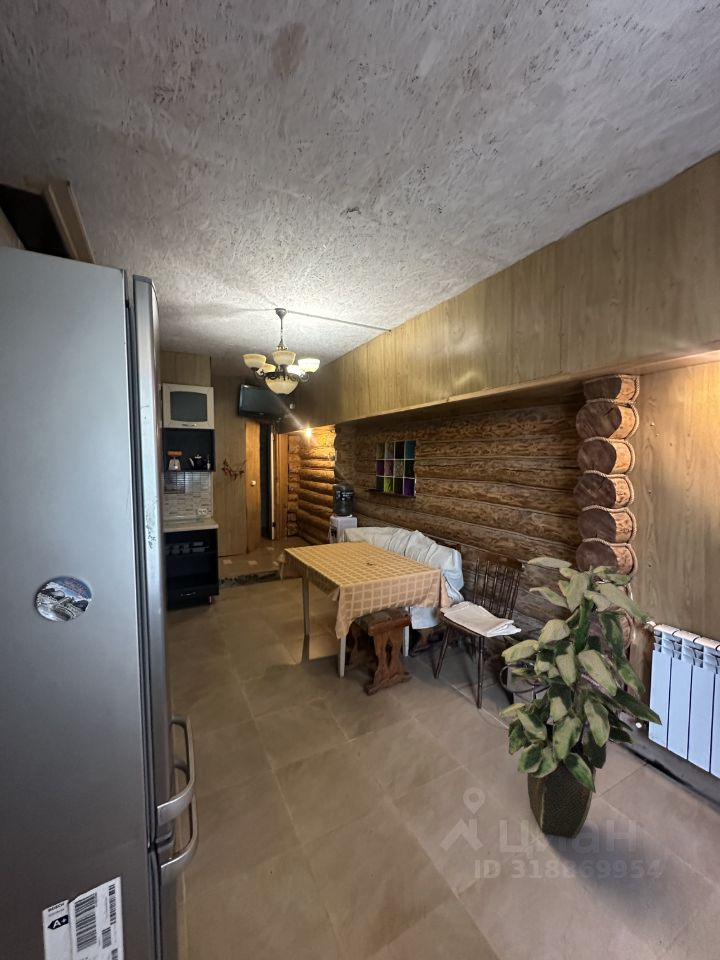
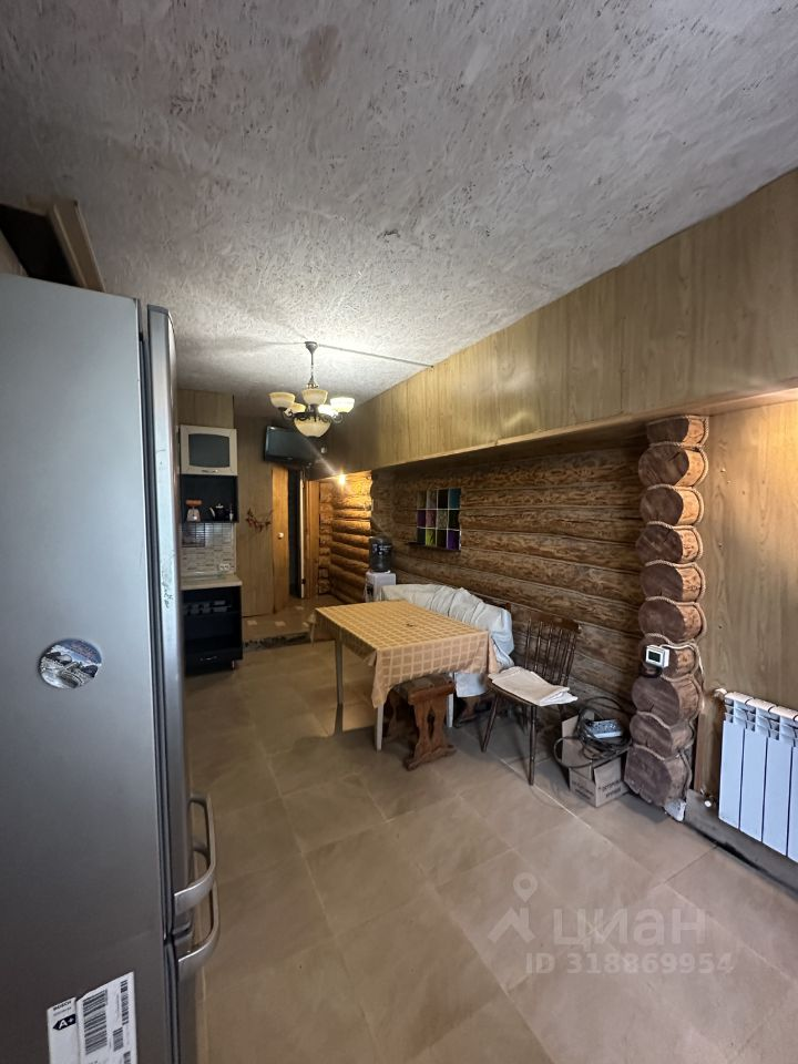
- indoor plant (564, 689)
